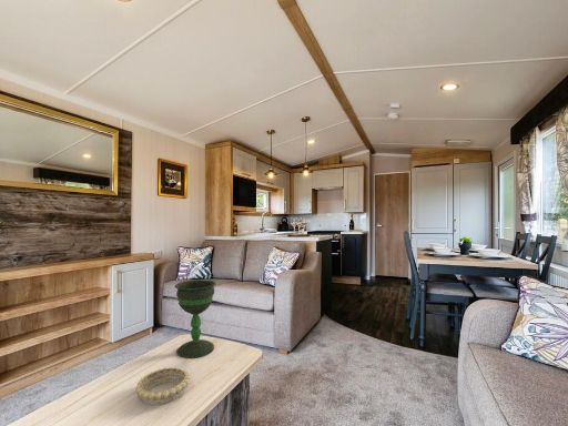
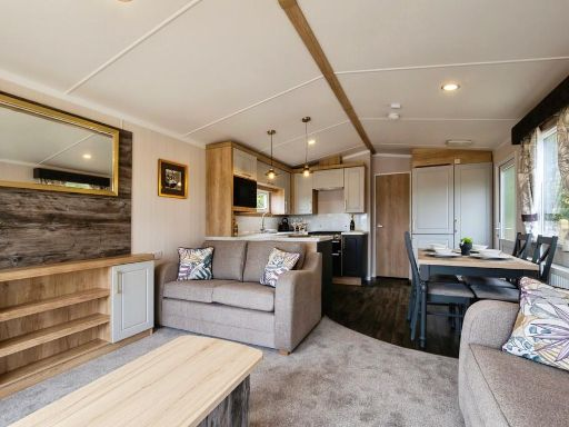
- decorative bowl (161, 383)
- chalice (195, 316)
